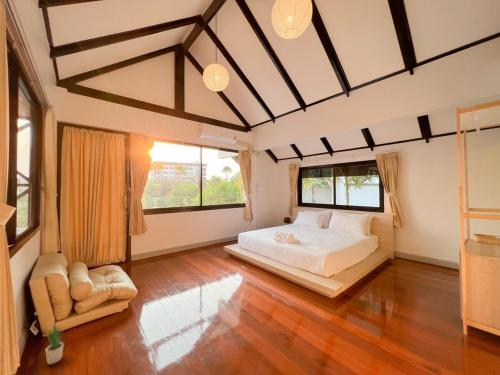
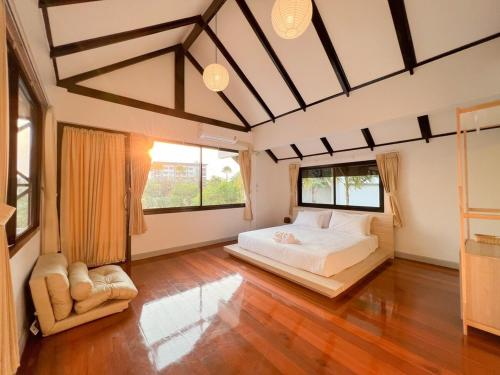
- potted plant (55, 340)
